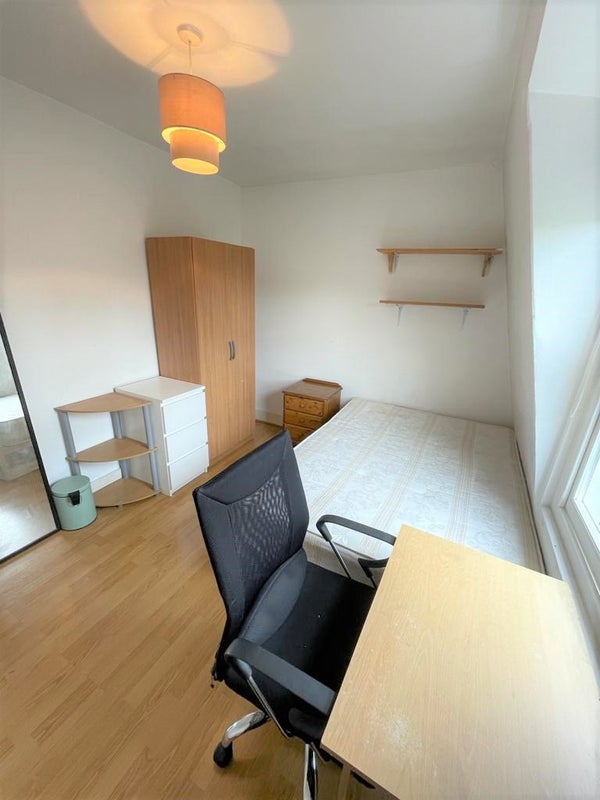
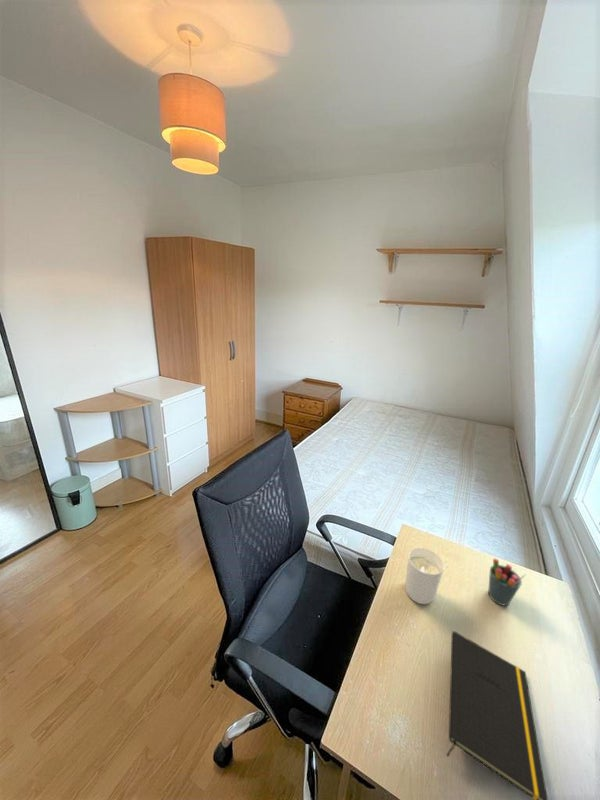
+ notepad (490, 702)
+ pen holder (503, 580)
+ candle holder (422, 576)
